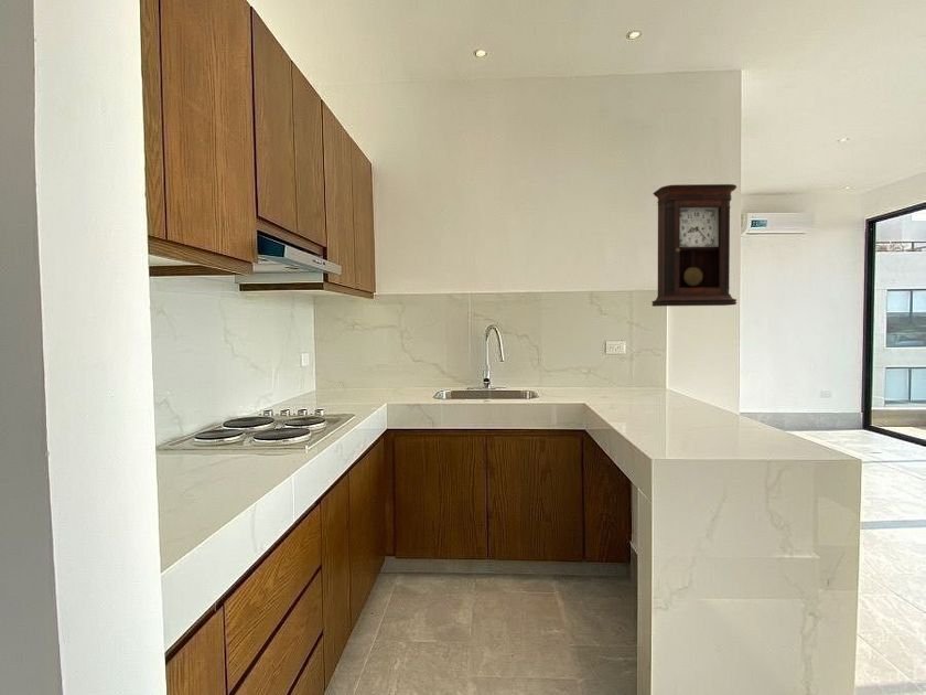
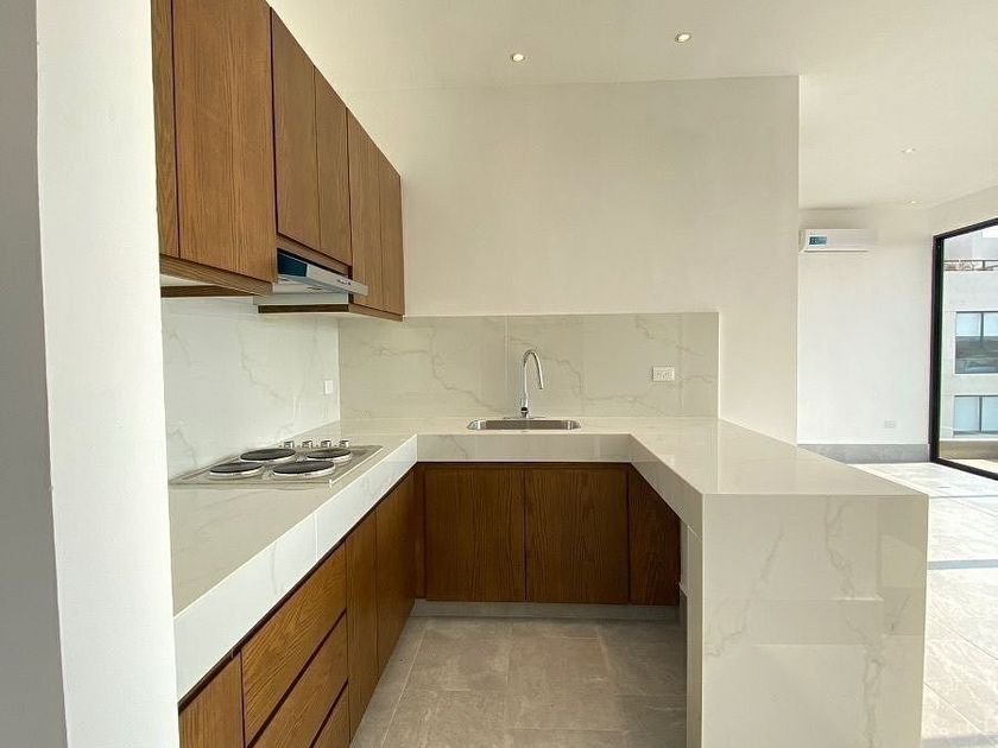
- pendulum clock (696, 246)
